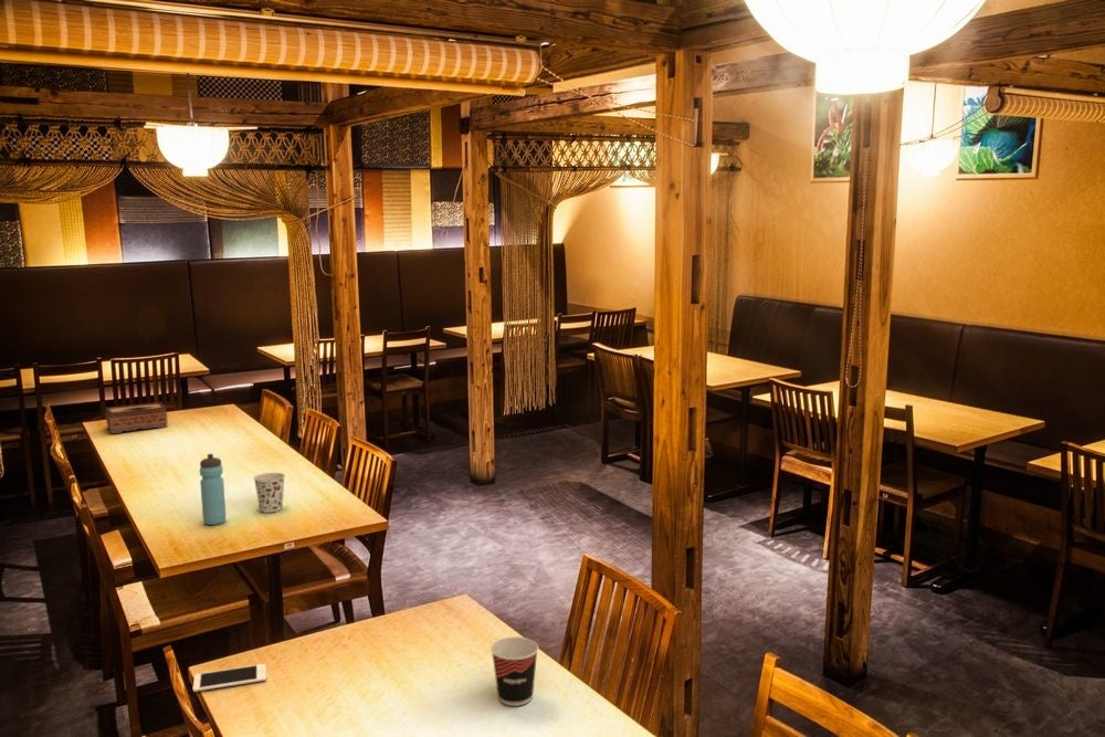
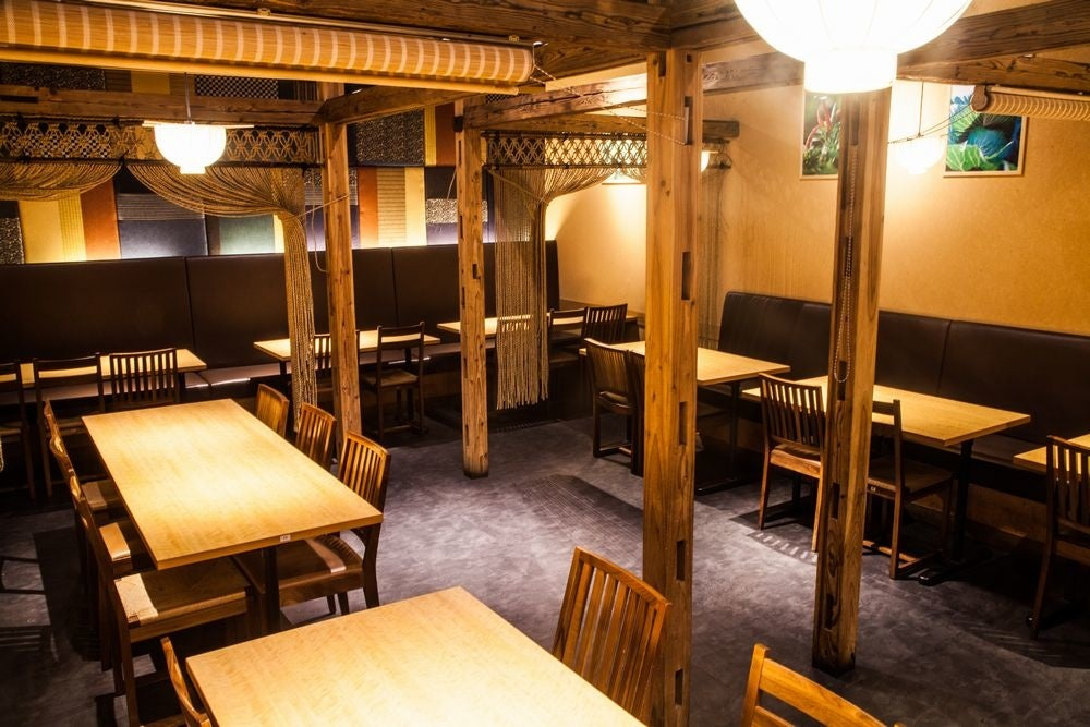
- water bottle (212, 487)
- tissue box (136, 417)
- cup (515, 672)
- cup (270, 493)
- cell phone (230, 677)
